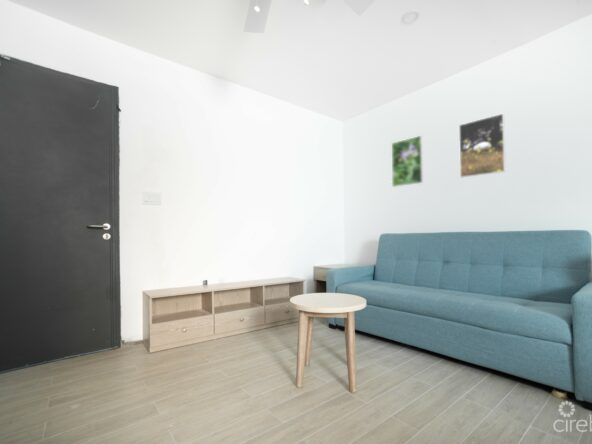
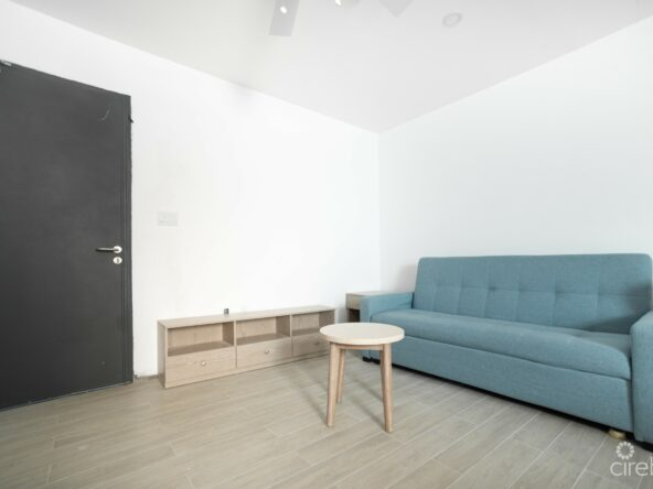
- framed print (406, 162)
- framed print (481, 147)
